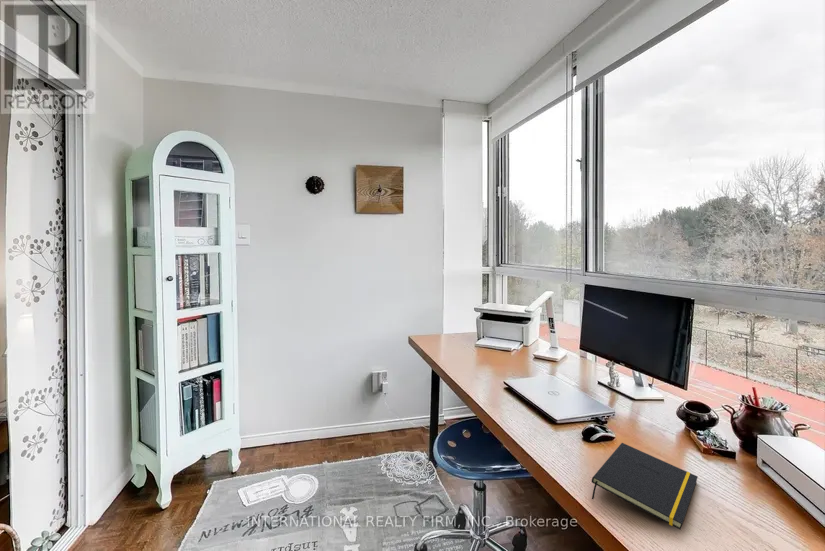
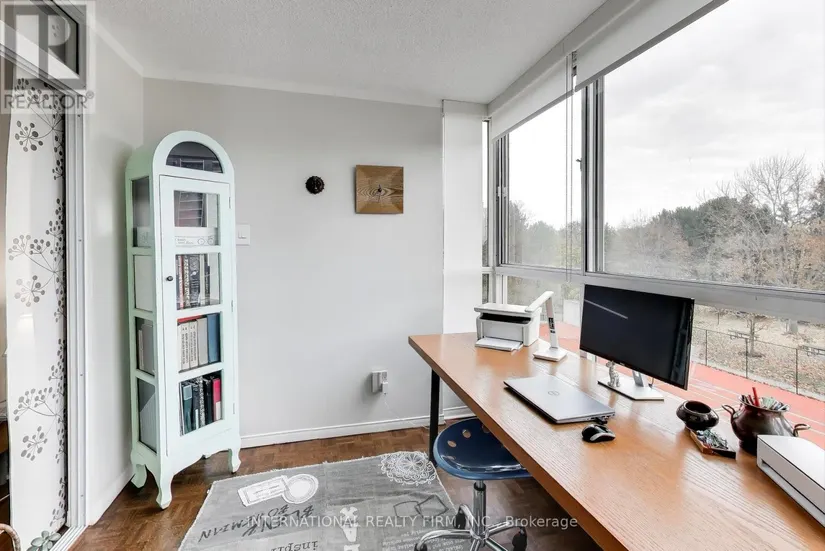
- notepad (646, 479)
